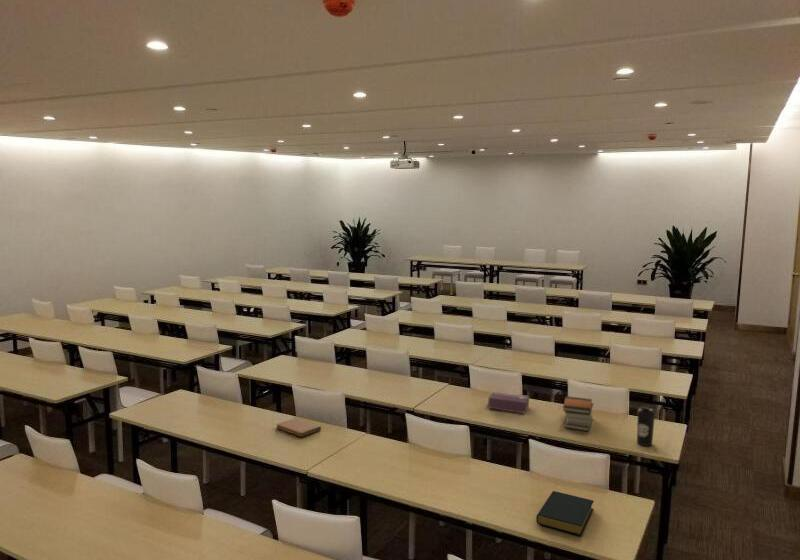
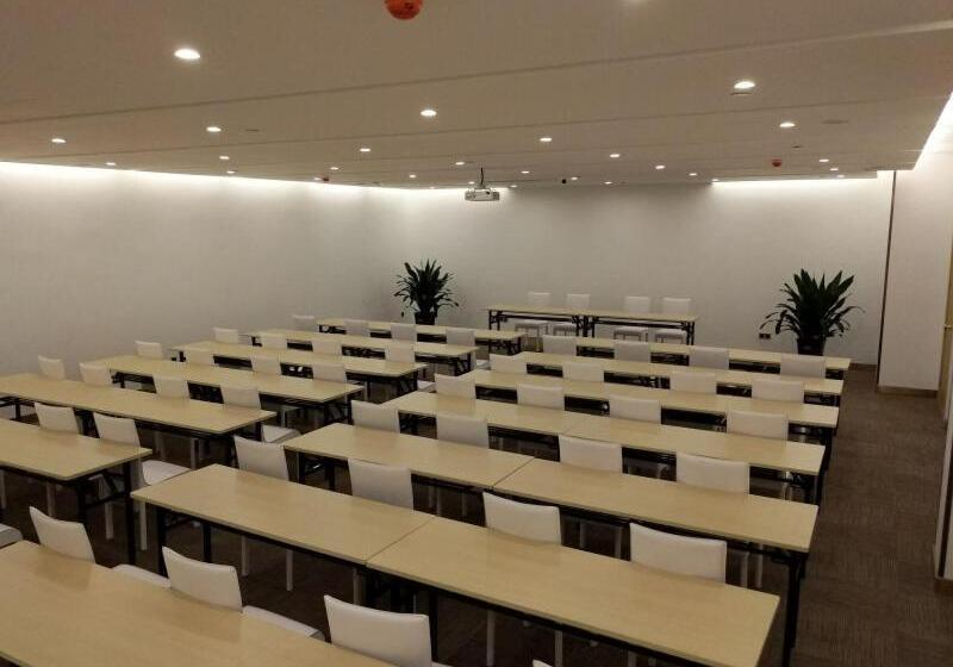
- hardback book (565, 511)
- water bottle (645, 425)
- tissue box (508, 402)
- book stack (578, 413)
- notebook (298, 427)
